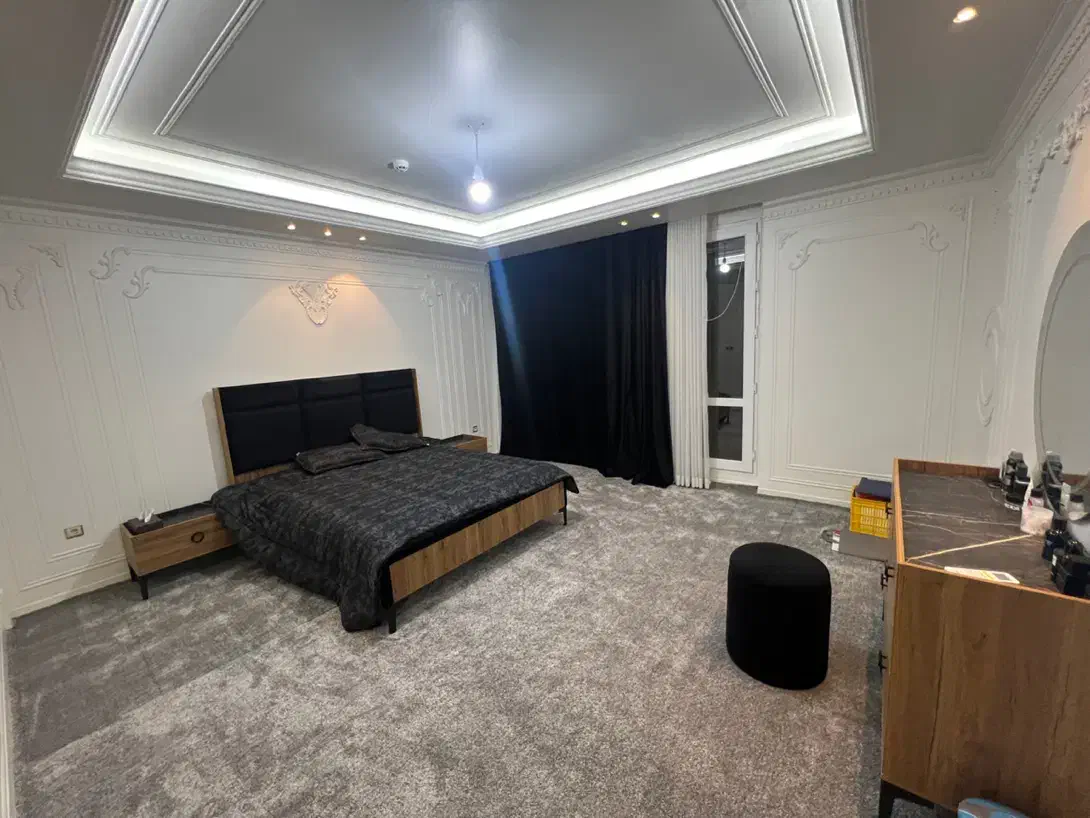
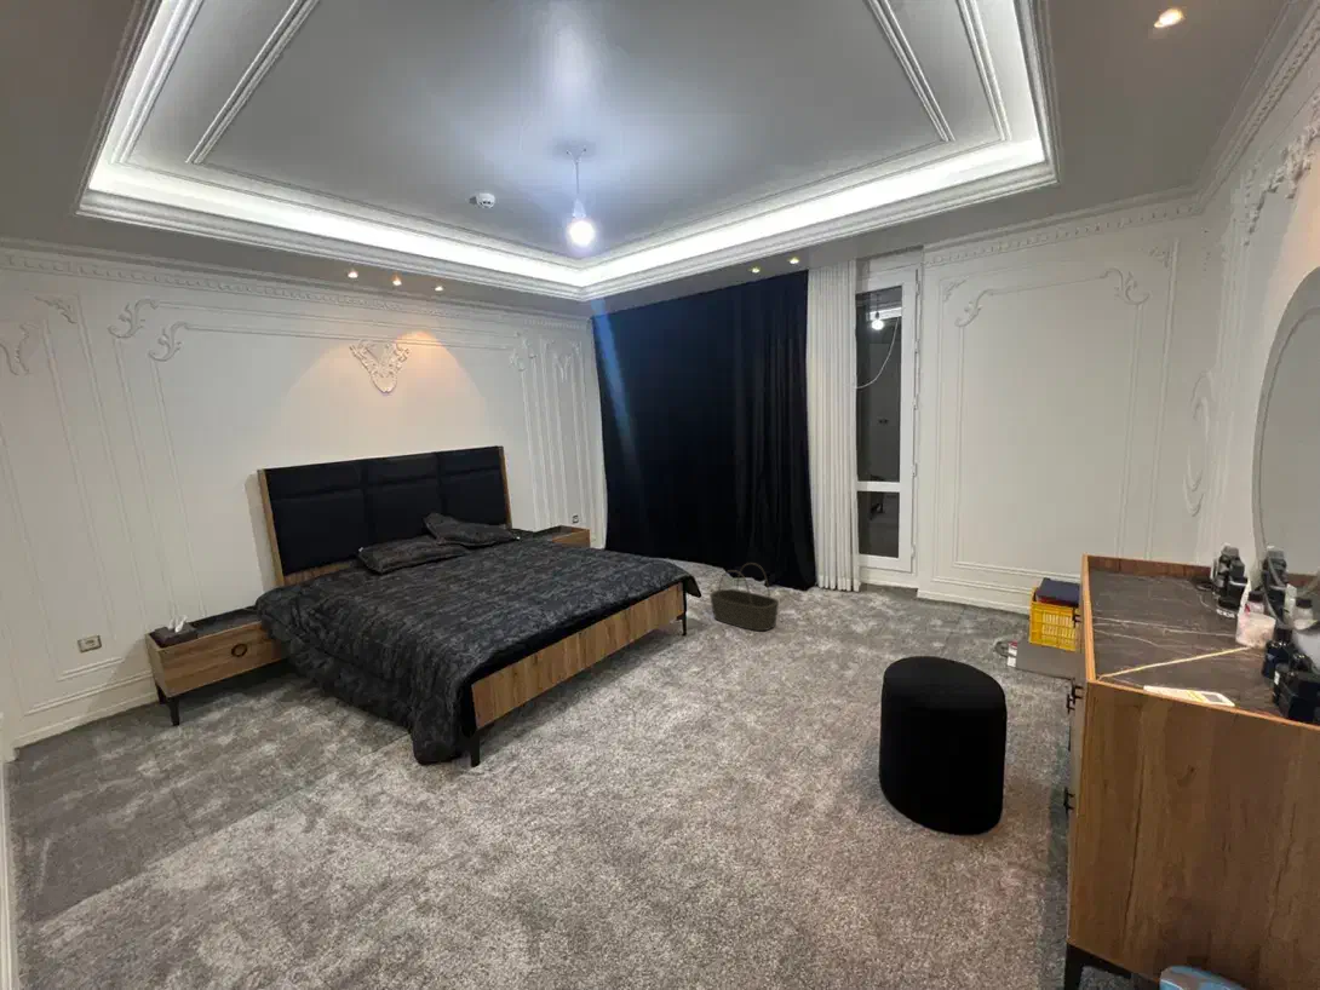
+ basket (742, 593)
